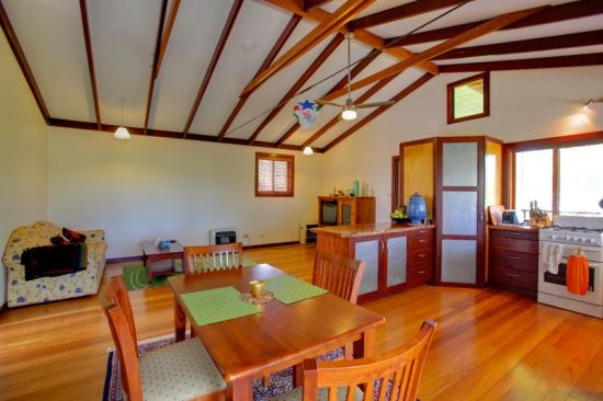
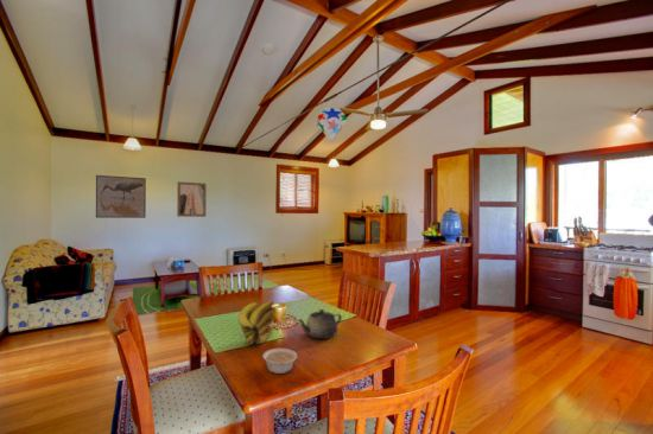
+ legume (280, 360)
+ banana (258, 323)
+ teapot (319, 323)
+ wall art (191, 199)
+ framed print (121, 197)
